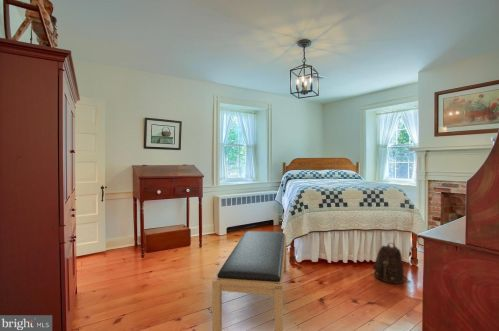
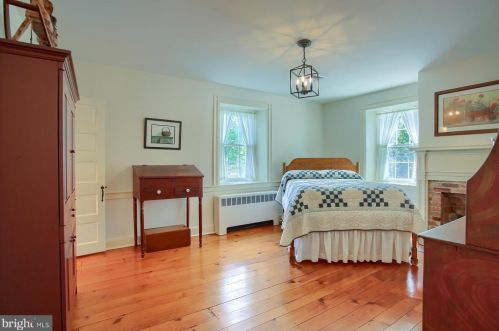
- backpack (389, 261)
- bench (258, 271)
